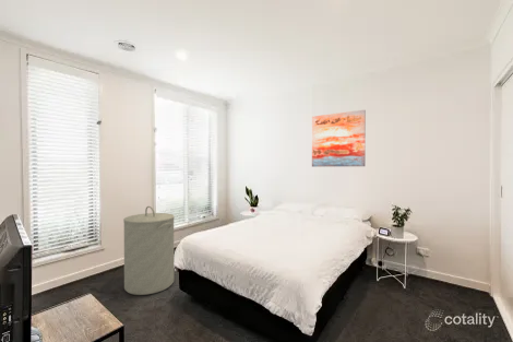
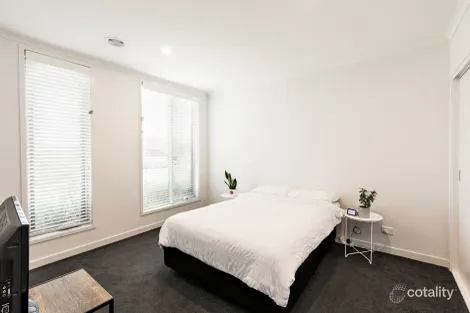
- laundry hamper (150, 245)
- wall art (336, 140)
